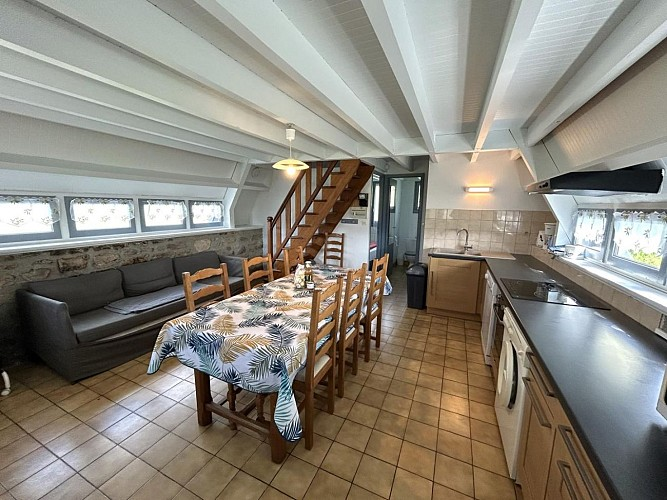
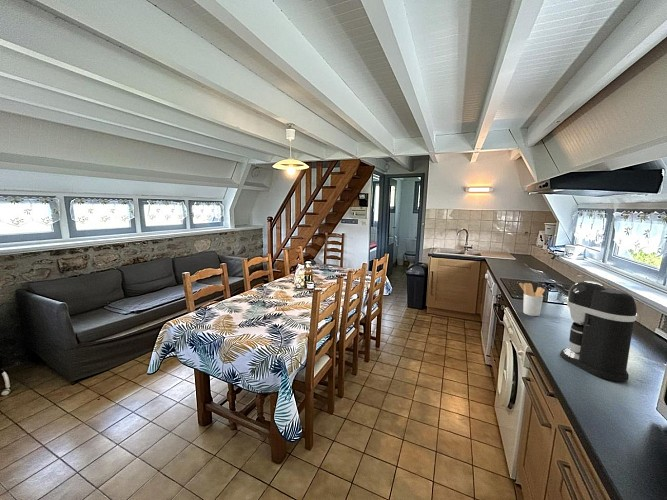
+ utensil holder (529, 298)
+ coffee maker (597, 325)
